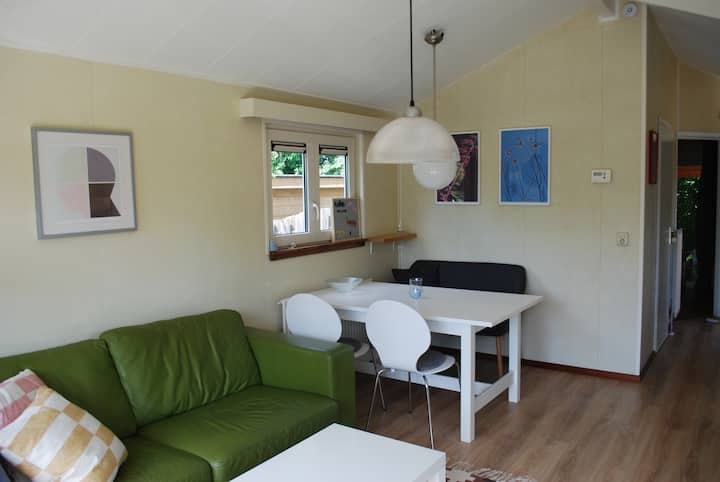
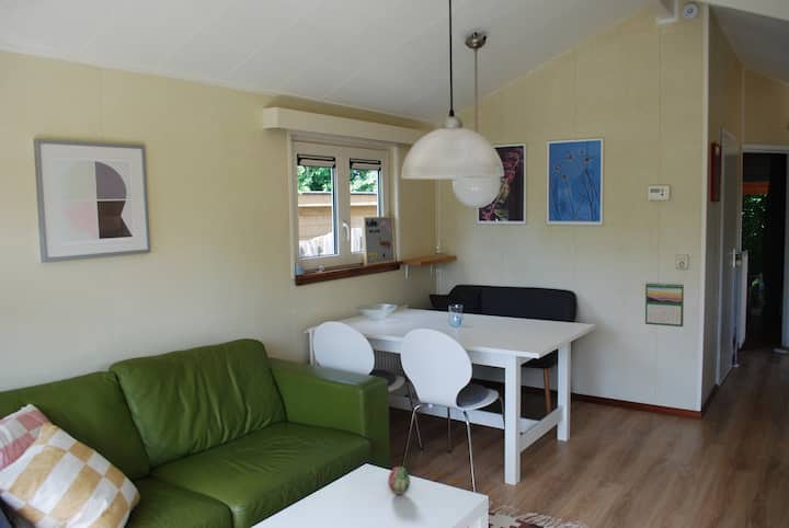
+ decorative egg (399, 480)
+ calendar (664, 303)
